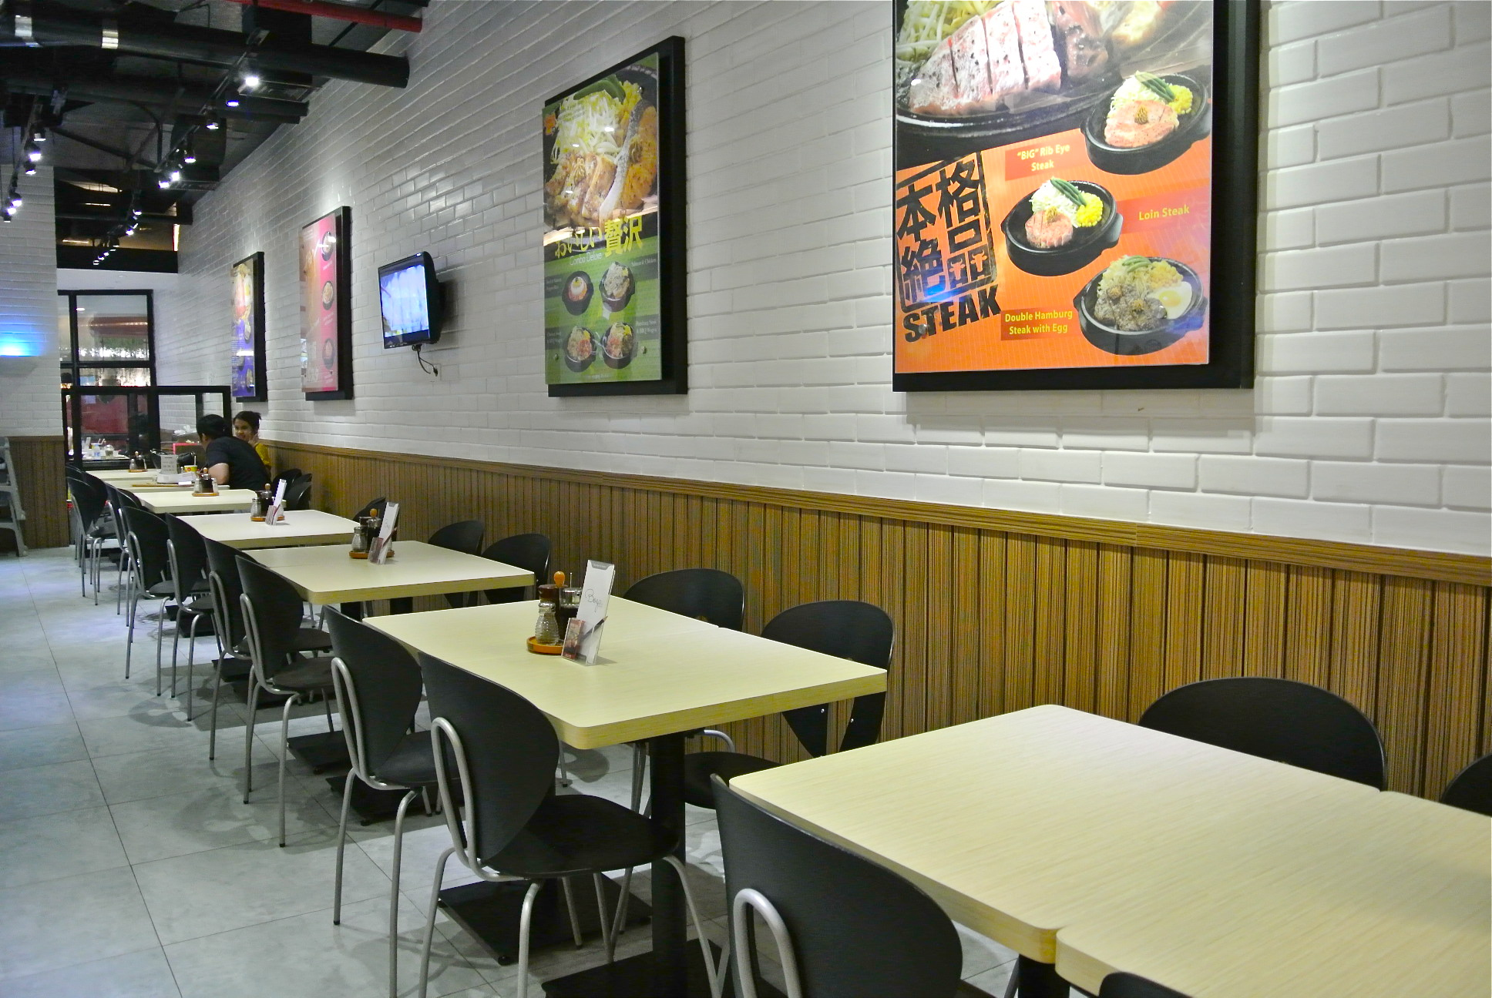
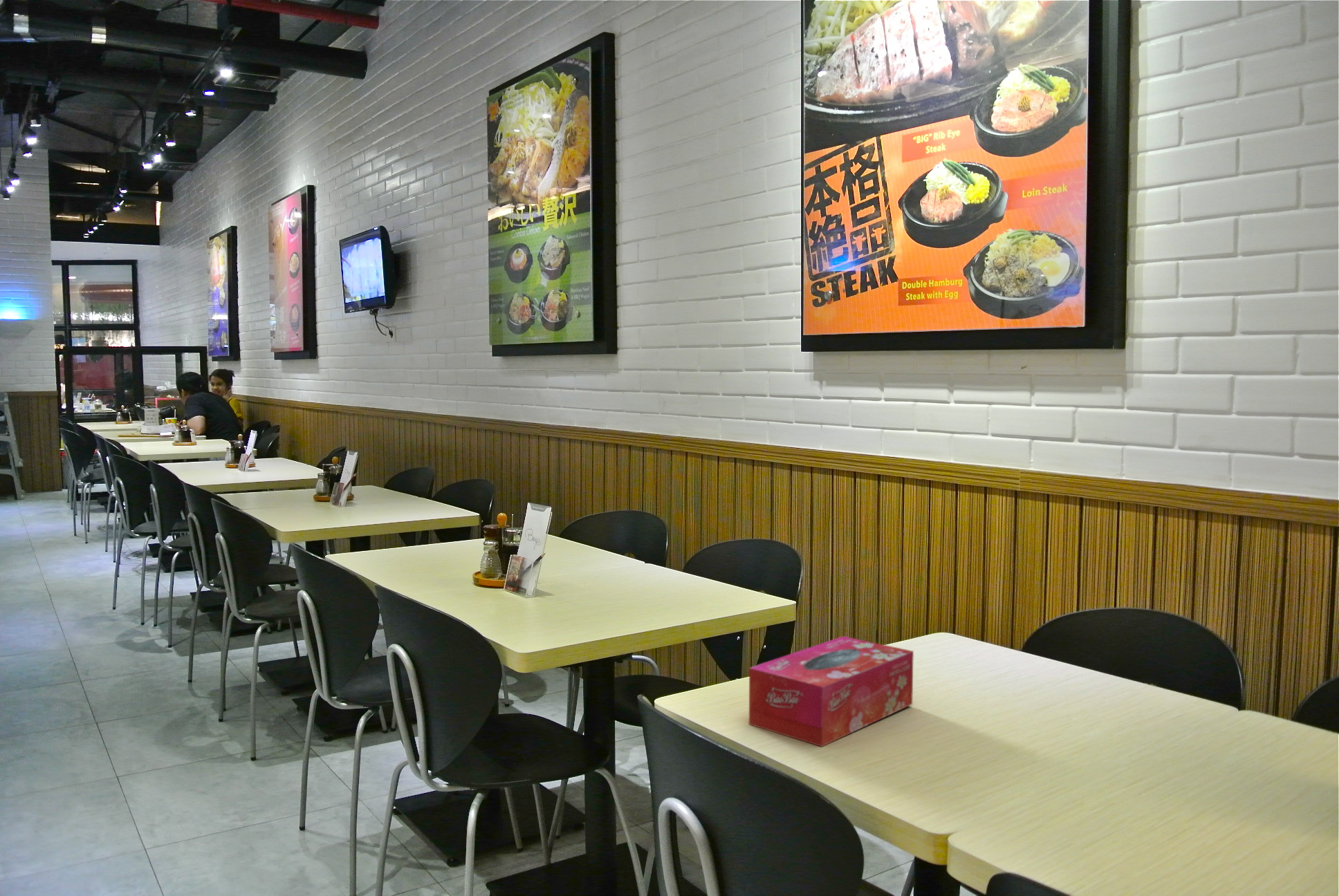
+ tissue box (833, 687)
